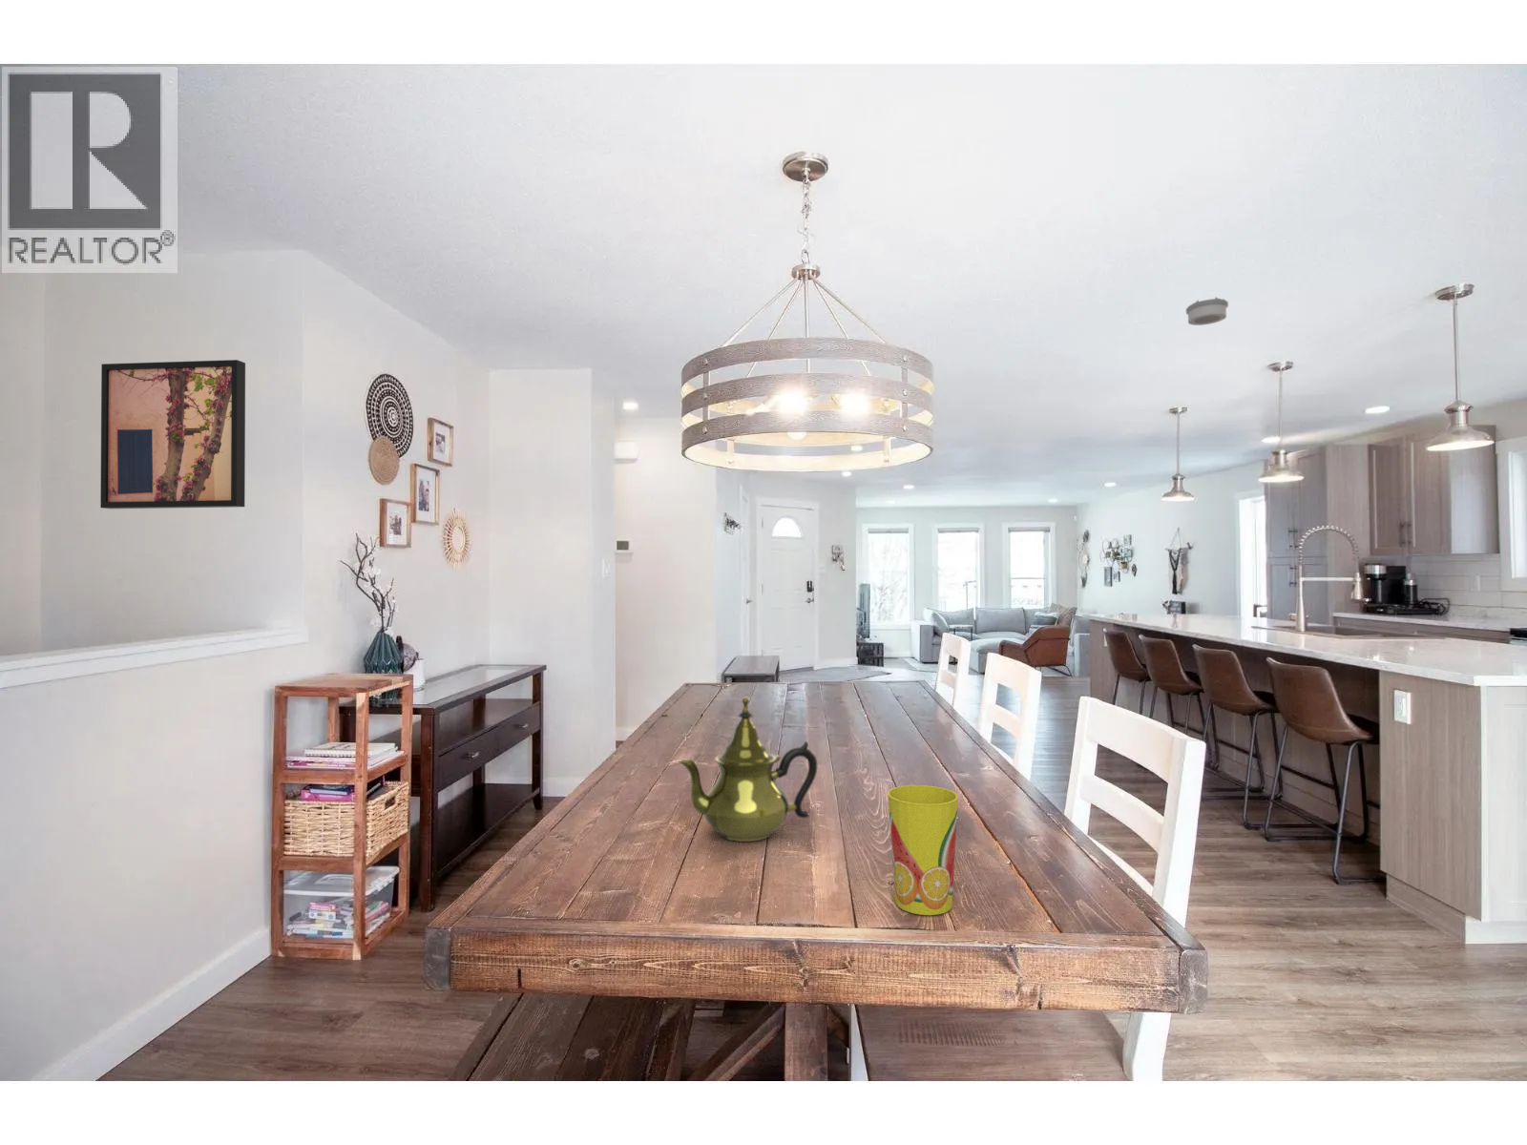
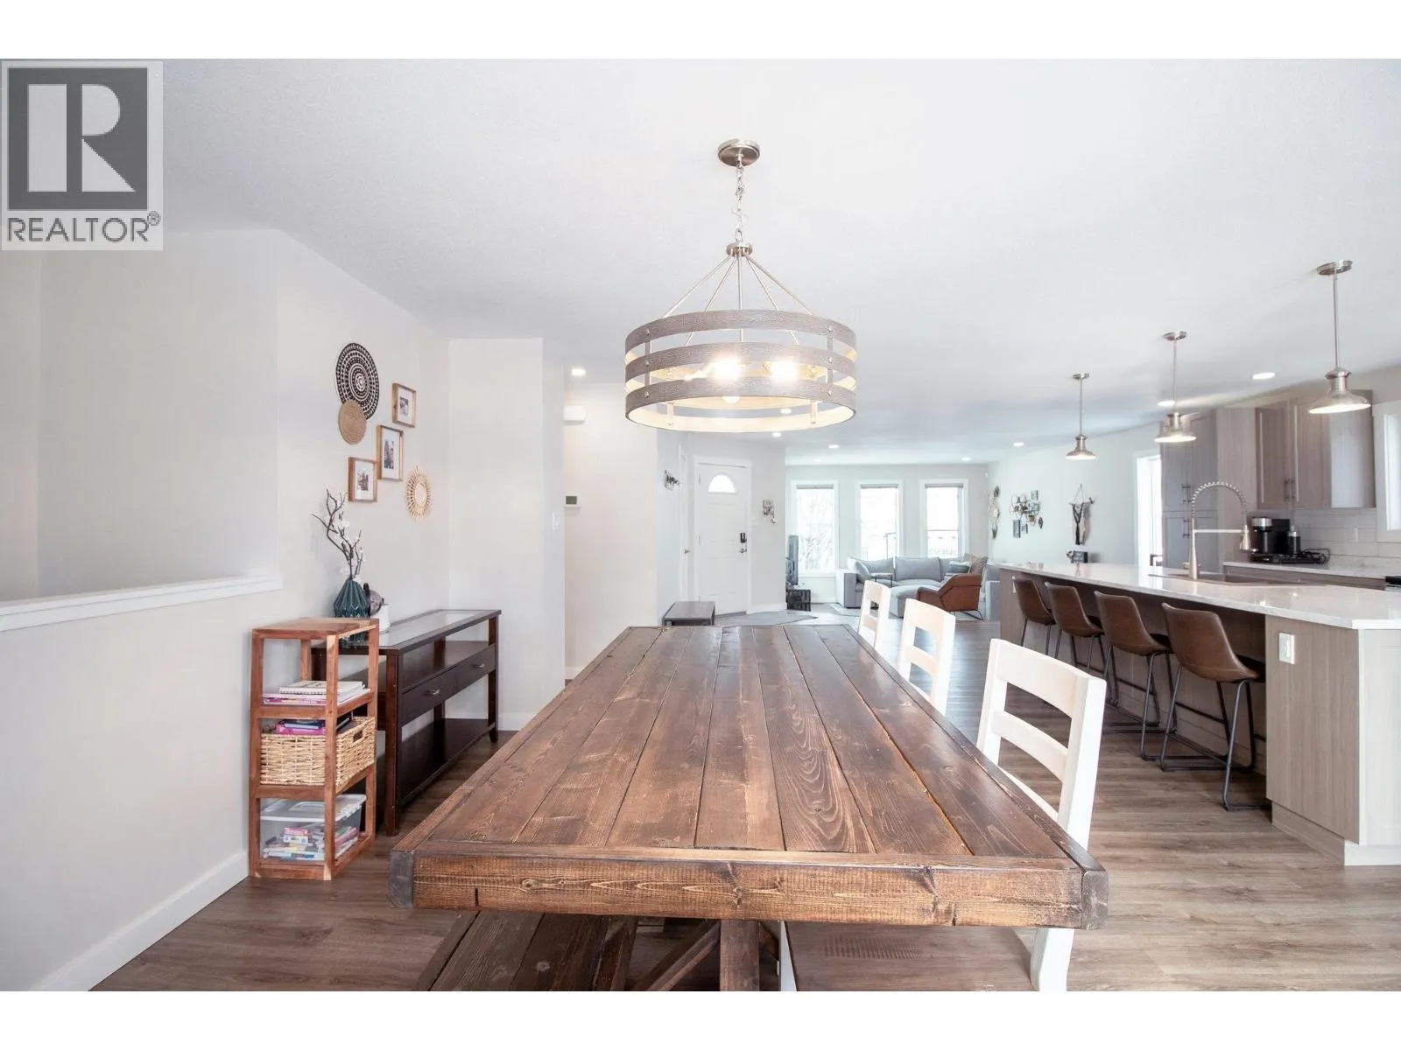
- smoke detector (1206, 309)
- wall art (173, 435)
- cup (923, 848)
- teapot (749, 764)
